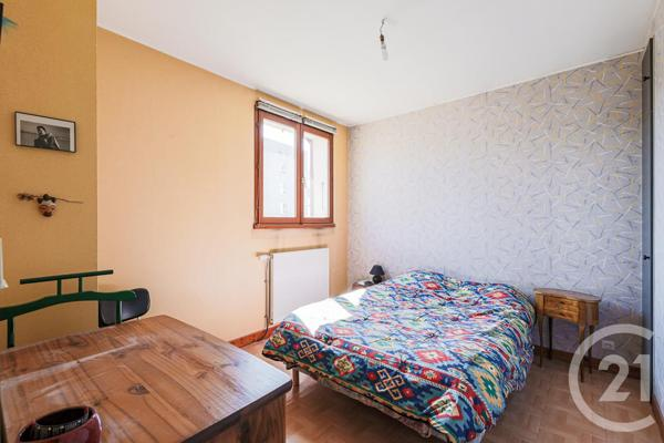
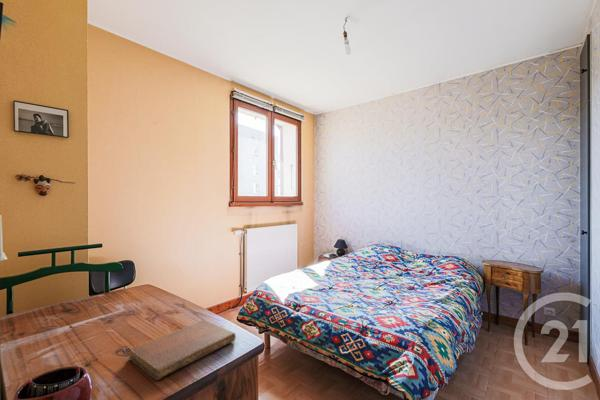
+ notebook (185, 344)
